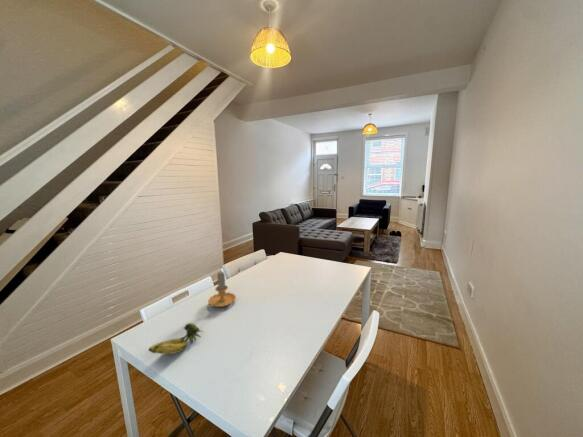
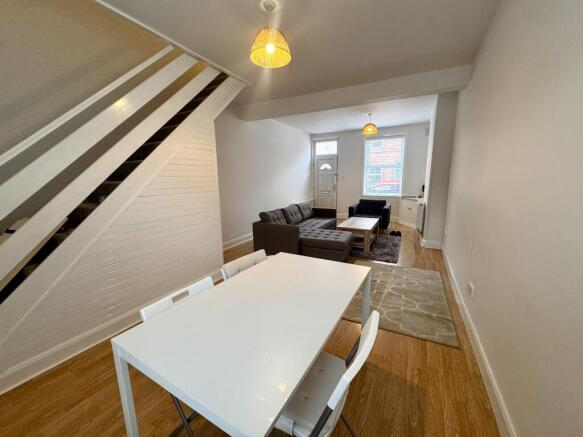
- banana (176, 340)
- candle (219, 288)
